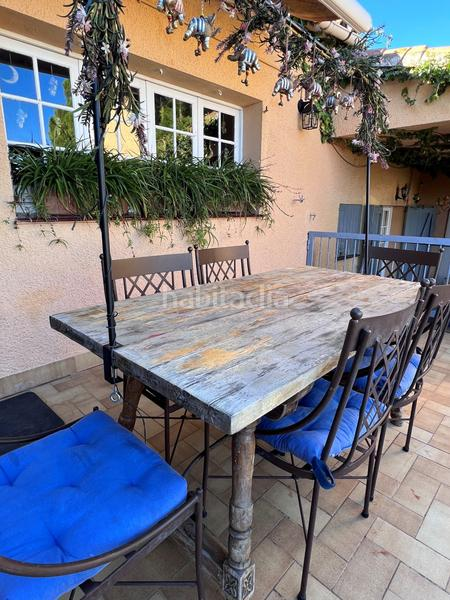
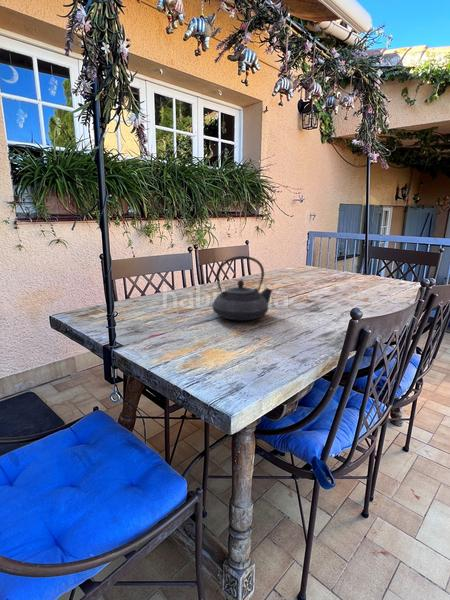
+ teapot (244, 287)
